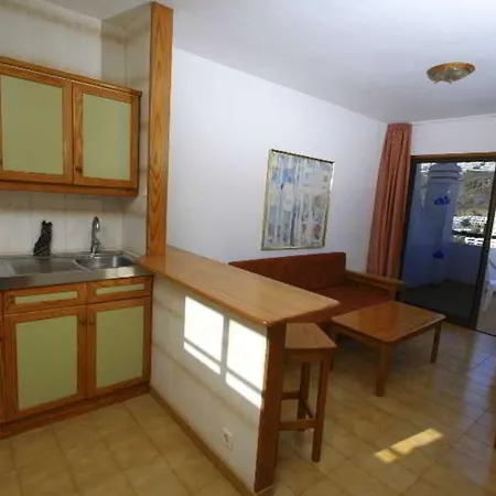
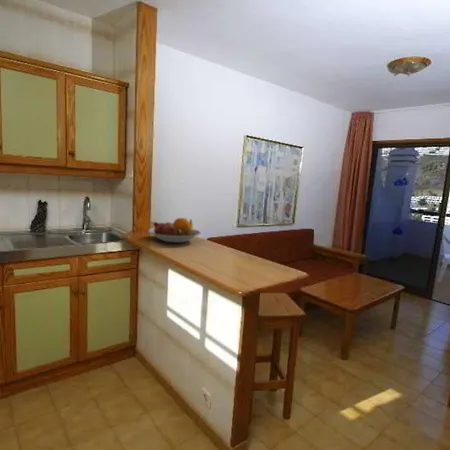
+ fruit bowl (175, 229)
